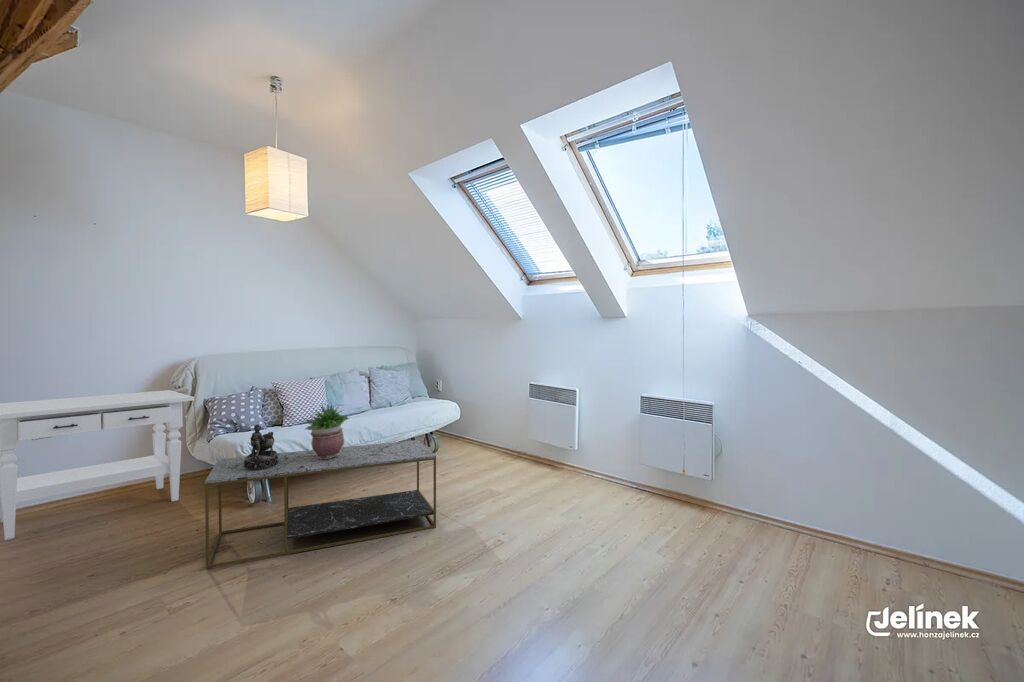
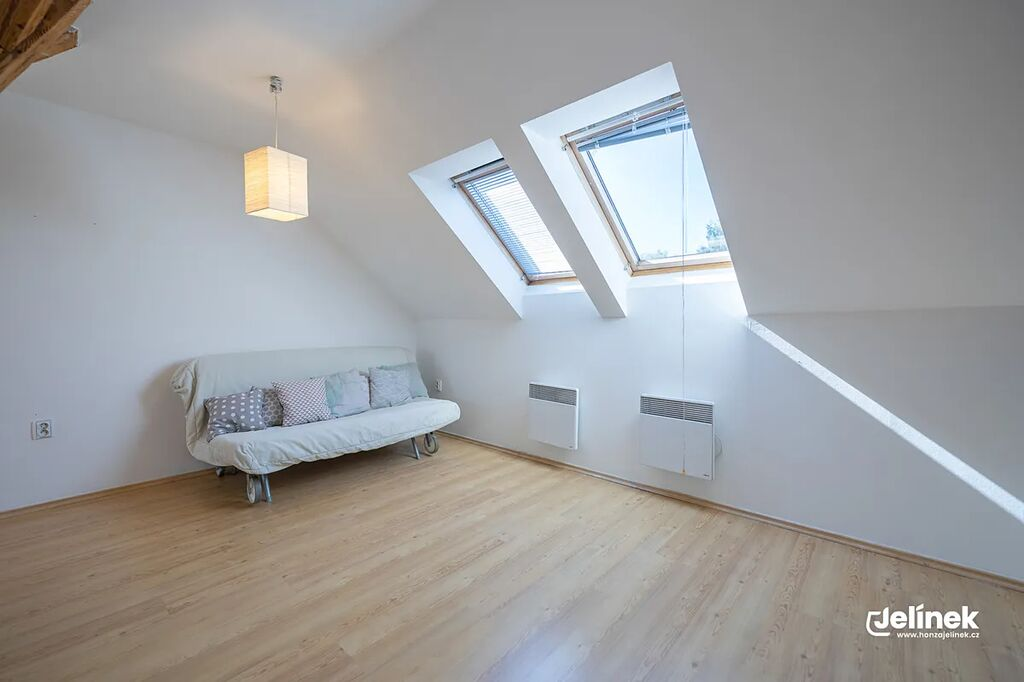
- side table (94, 465)
- potted plant (326, 430)
- coffee table (329, 502)
- decorative bowl (261, 442)
